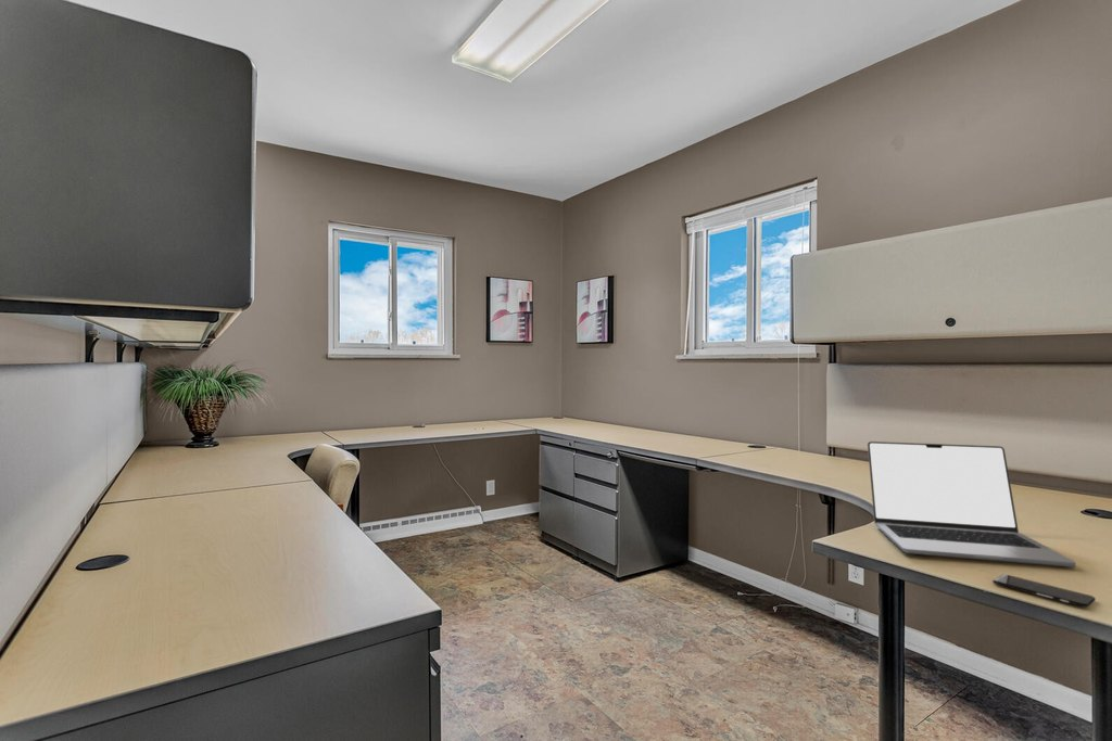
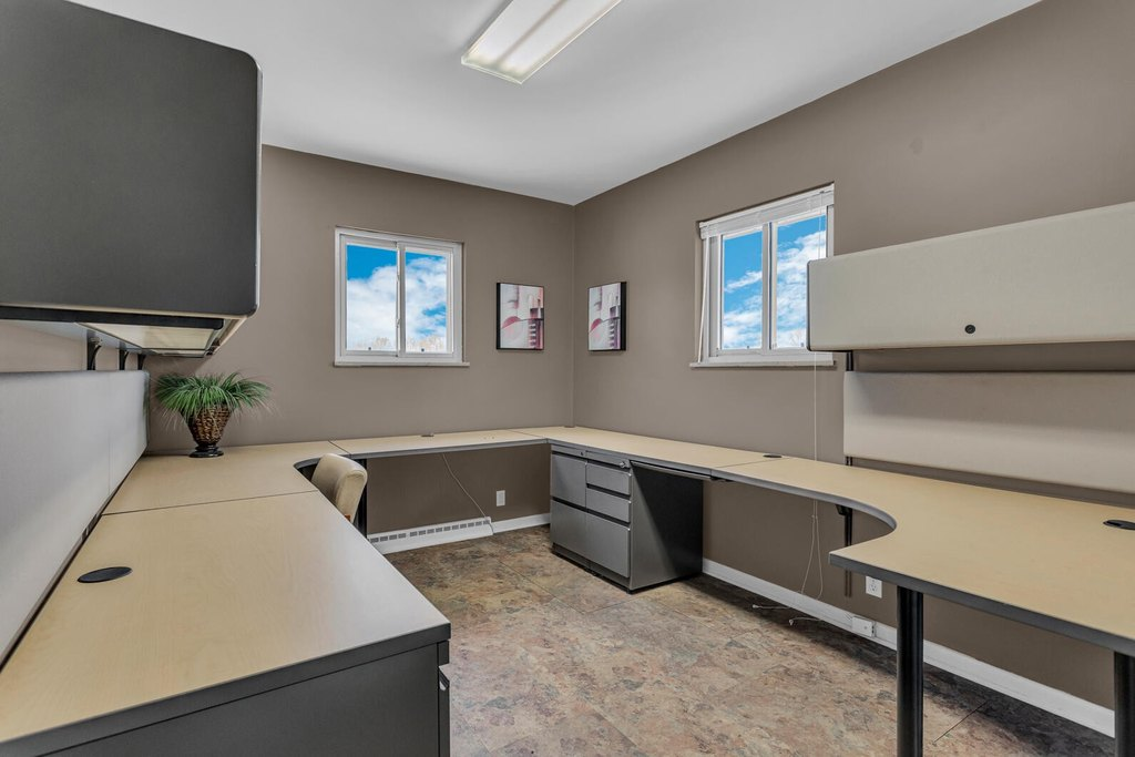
- laptop (957, 496)
- smartphone (1041, 589)
